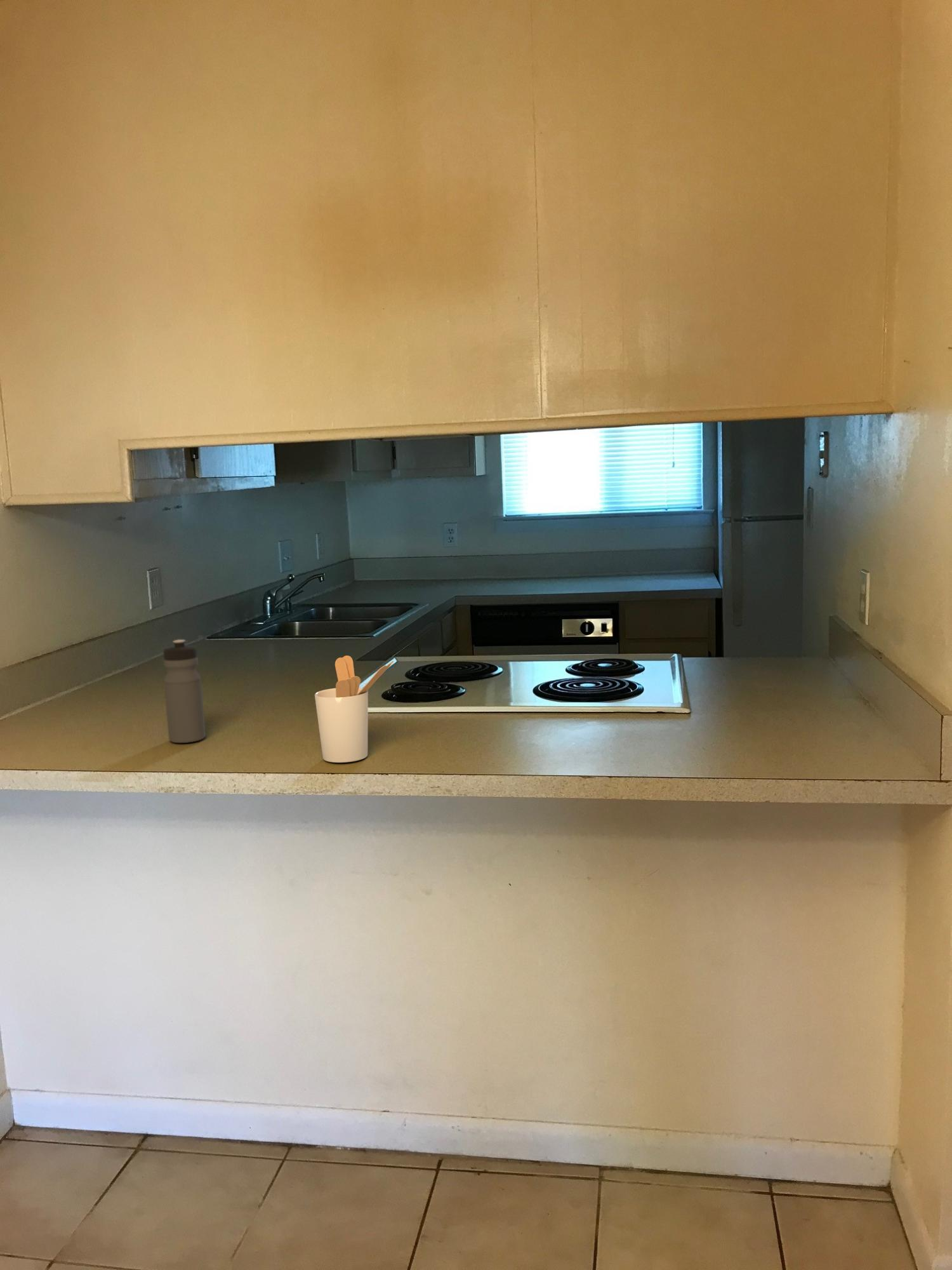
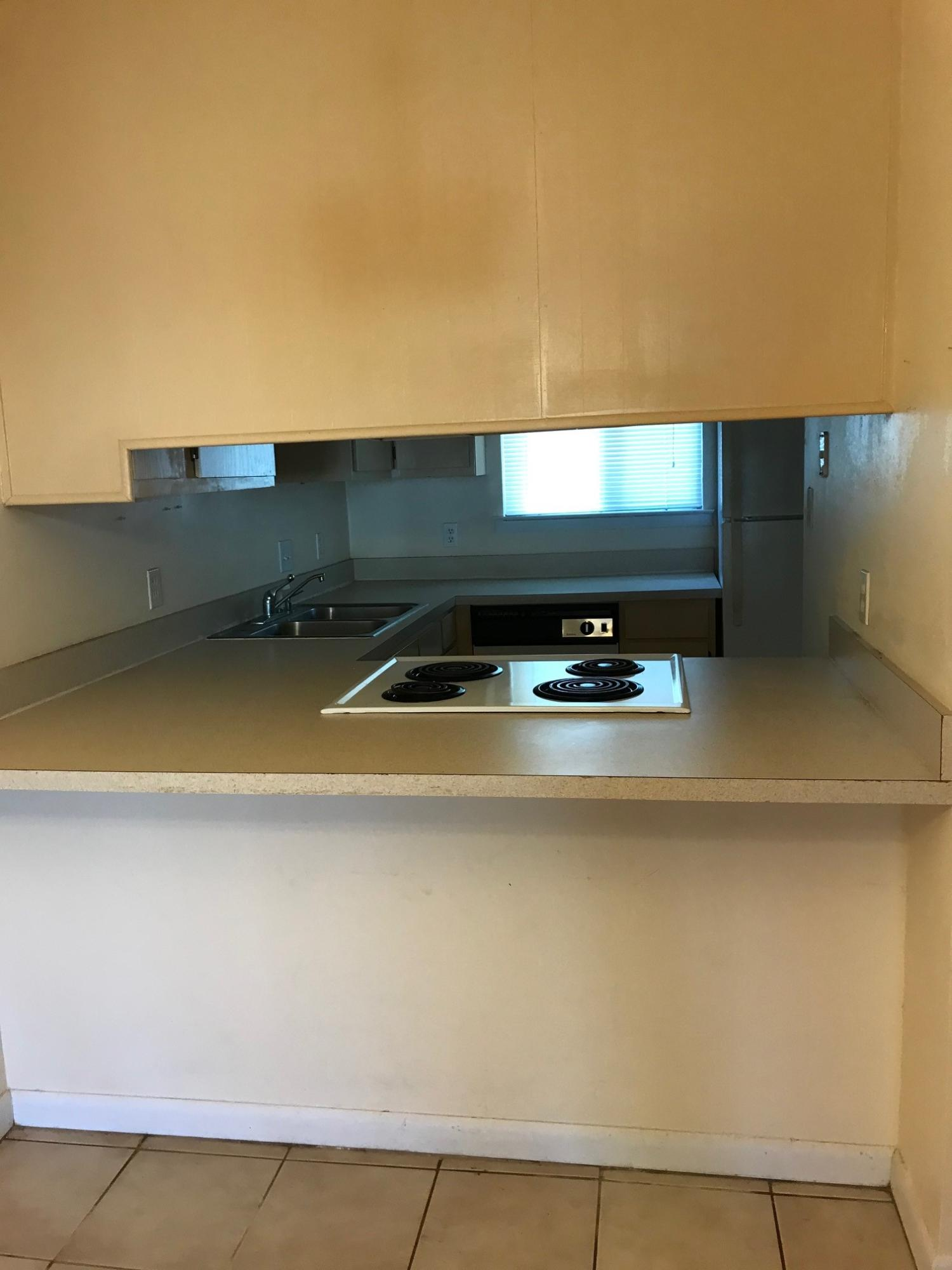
- water bottle (183, 690)
- utensil holder (356, 708)
